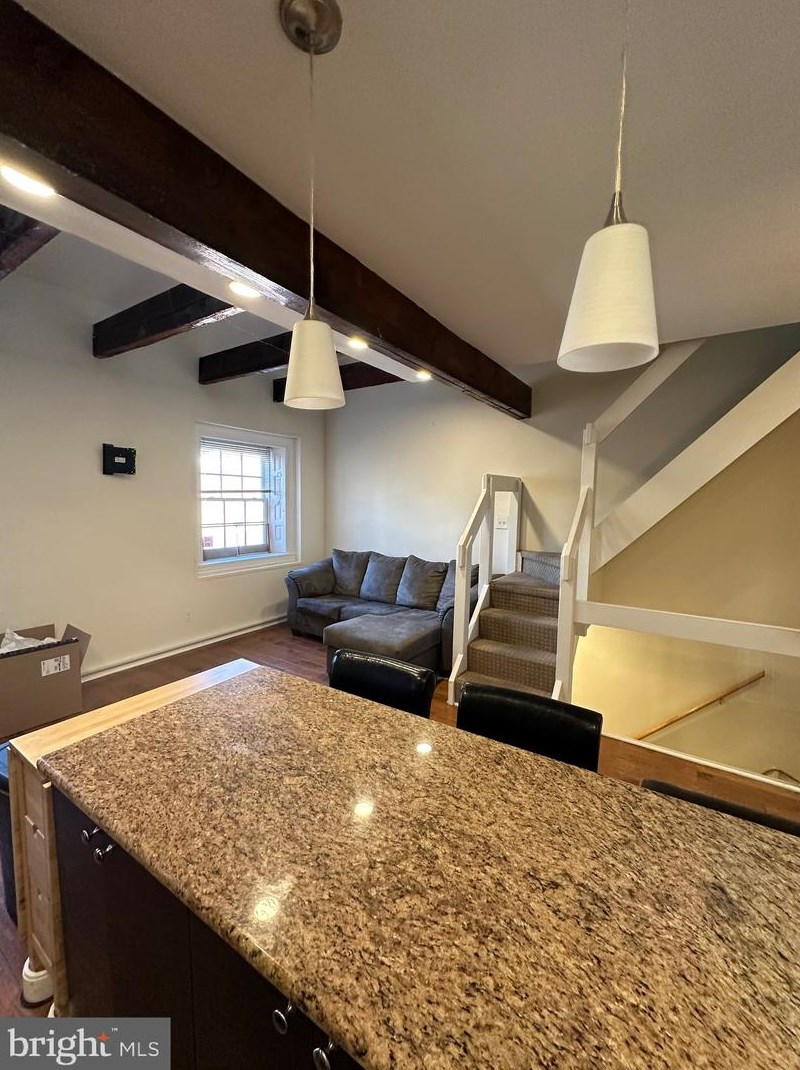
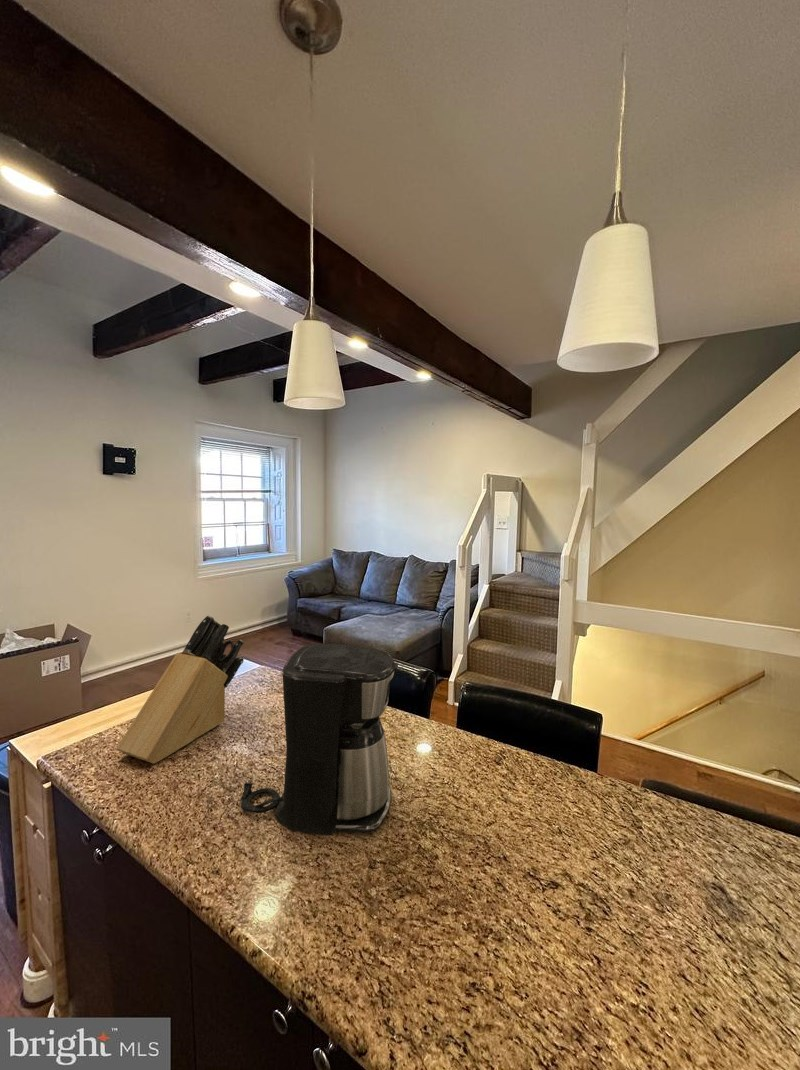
+ coffee maker (325, 723)
+ knife block (187, 678)
